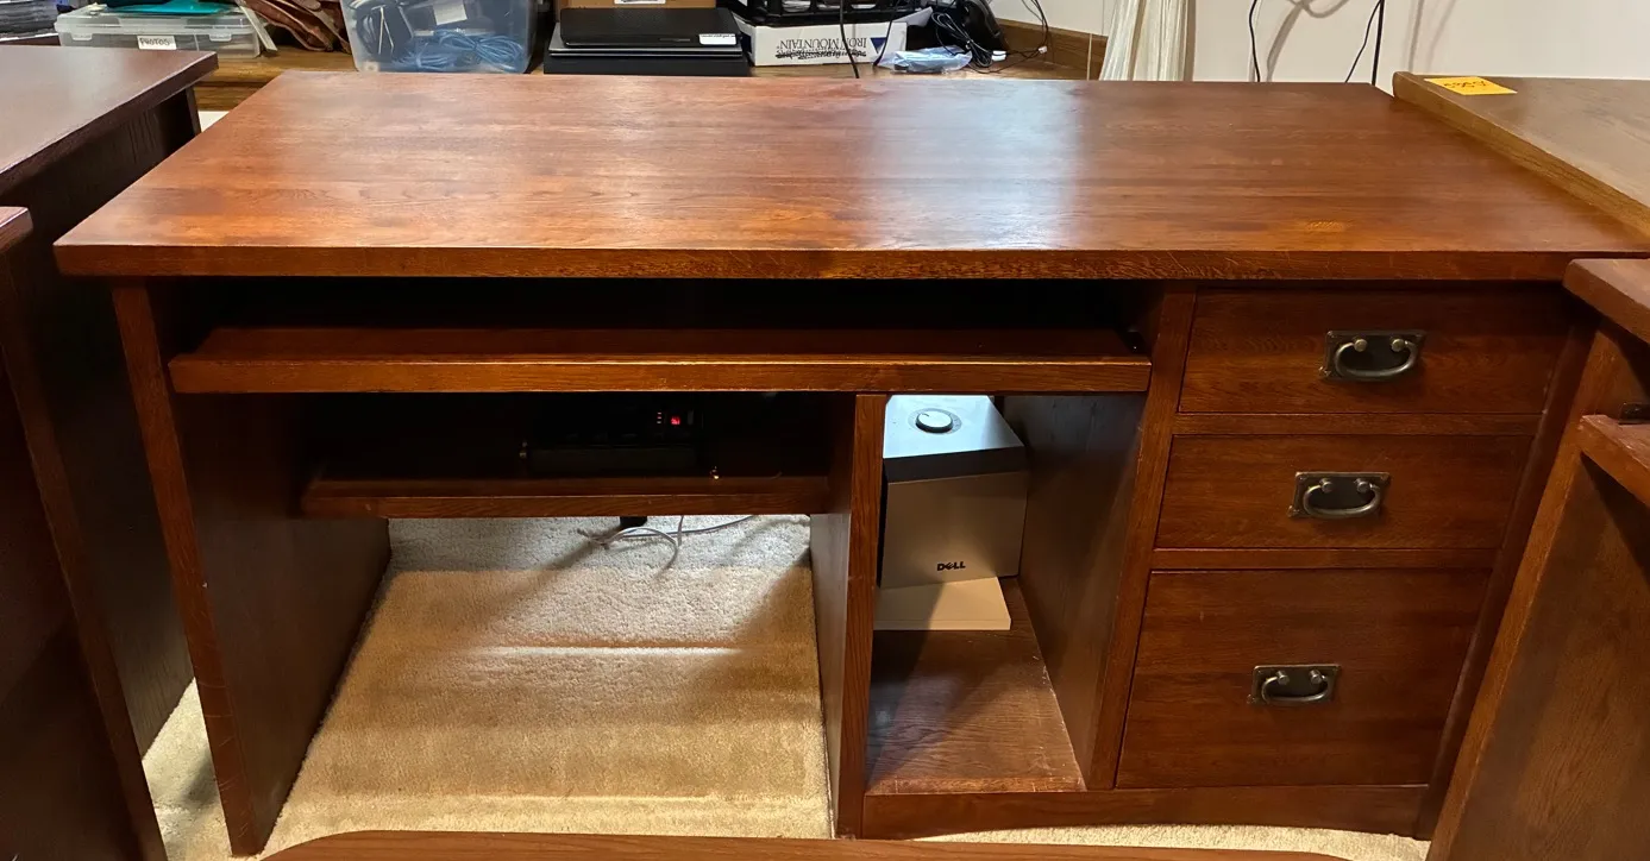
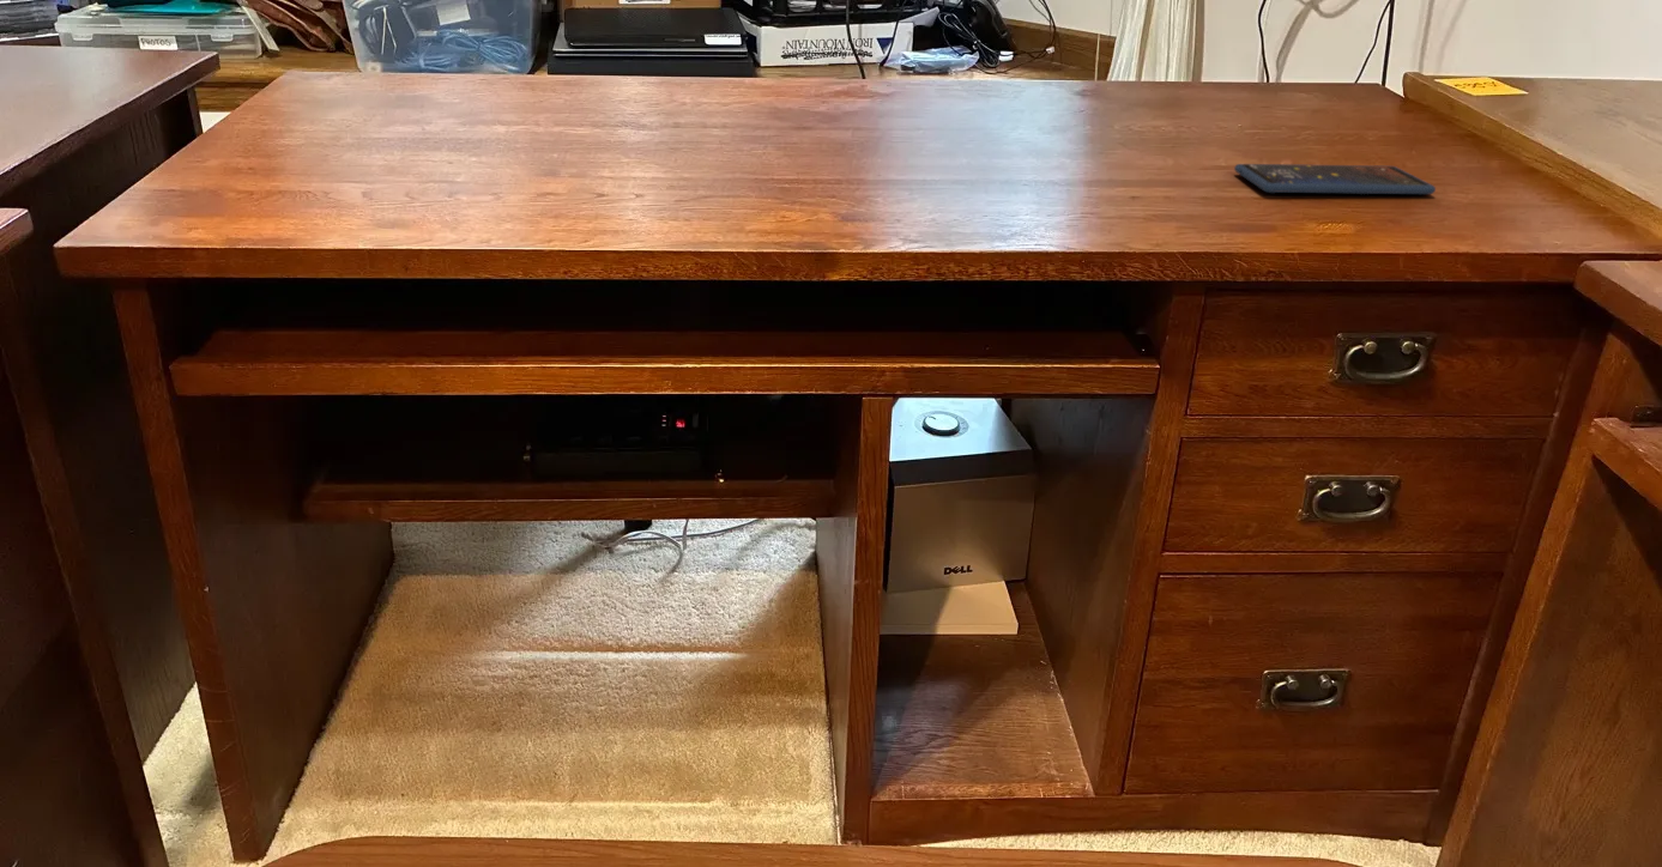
+ smartphone (1331, 178)
